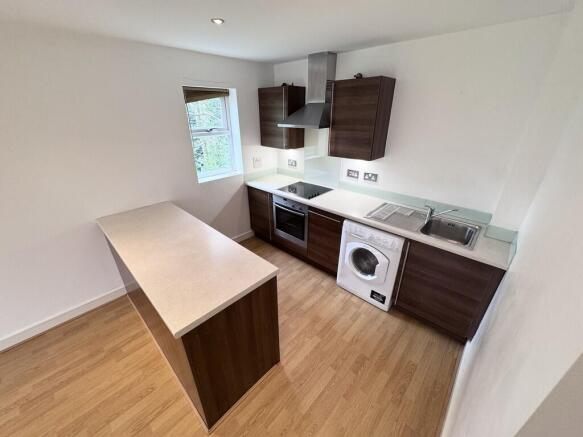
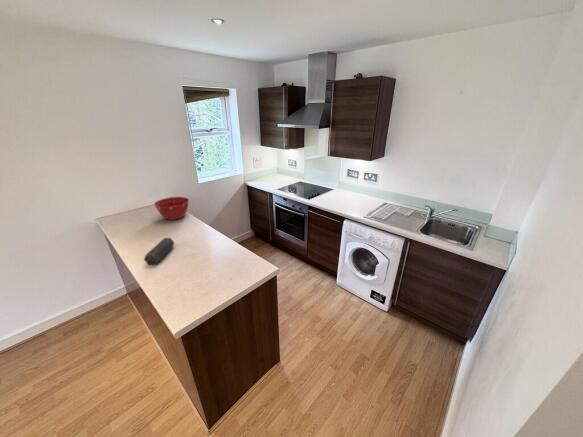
+ speaker (160, 250)
+ mixing bowl (173, 209)
